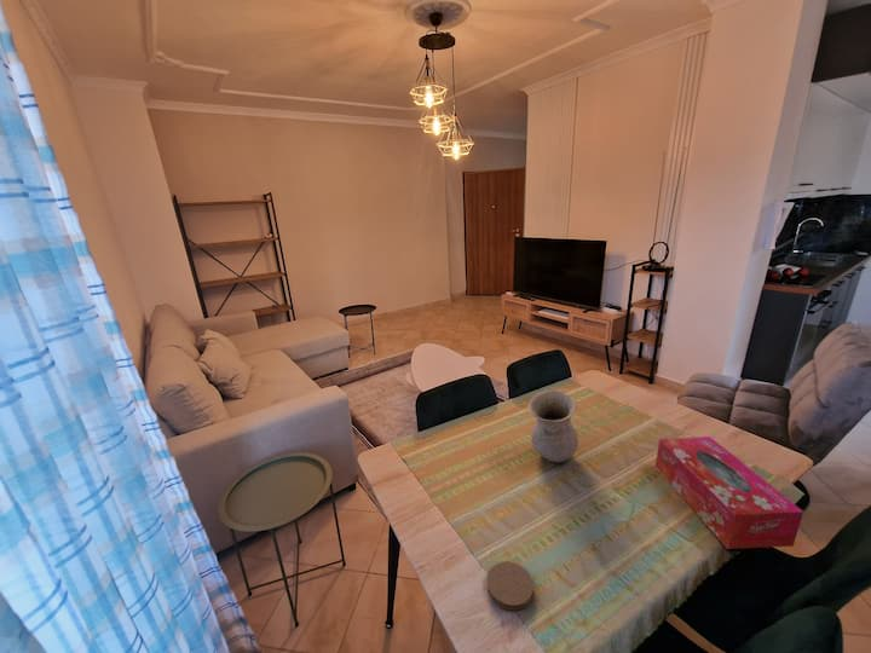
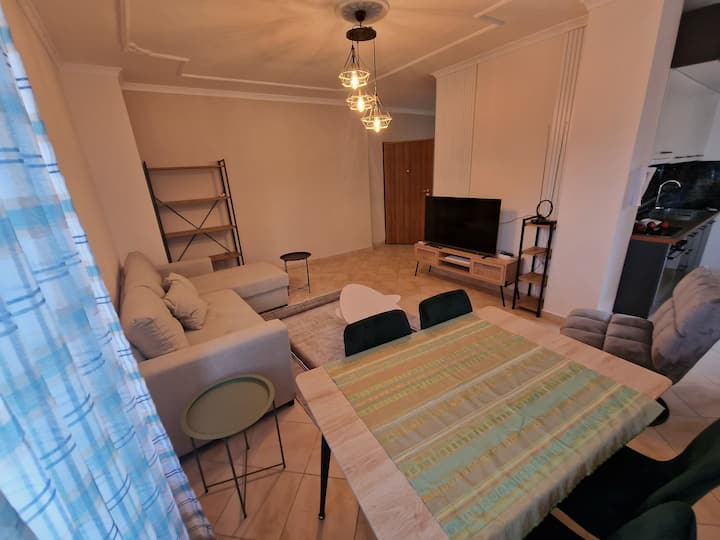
- coaster (509, 584)
- tissue box (717, 485)
- vase (553, 428)
